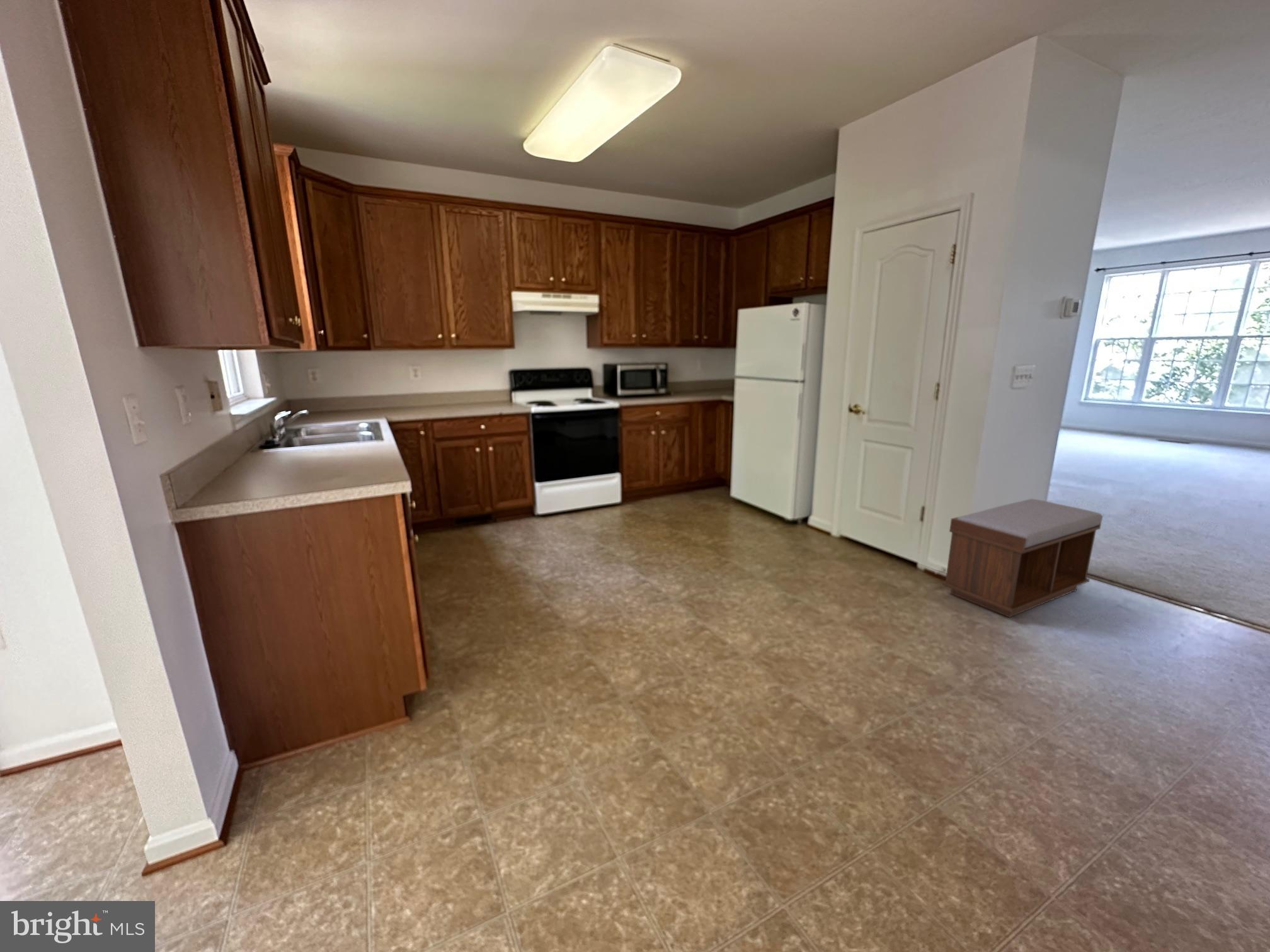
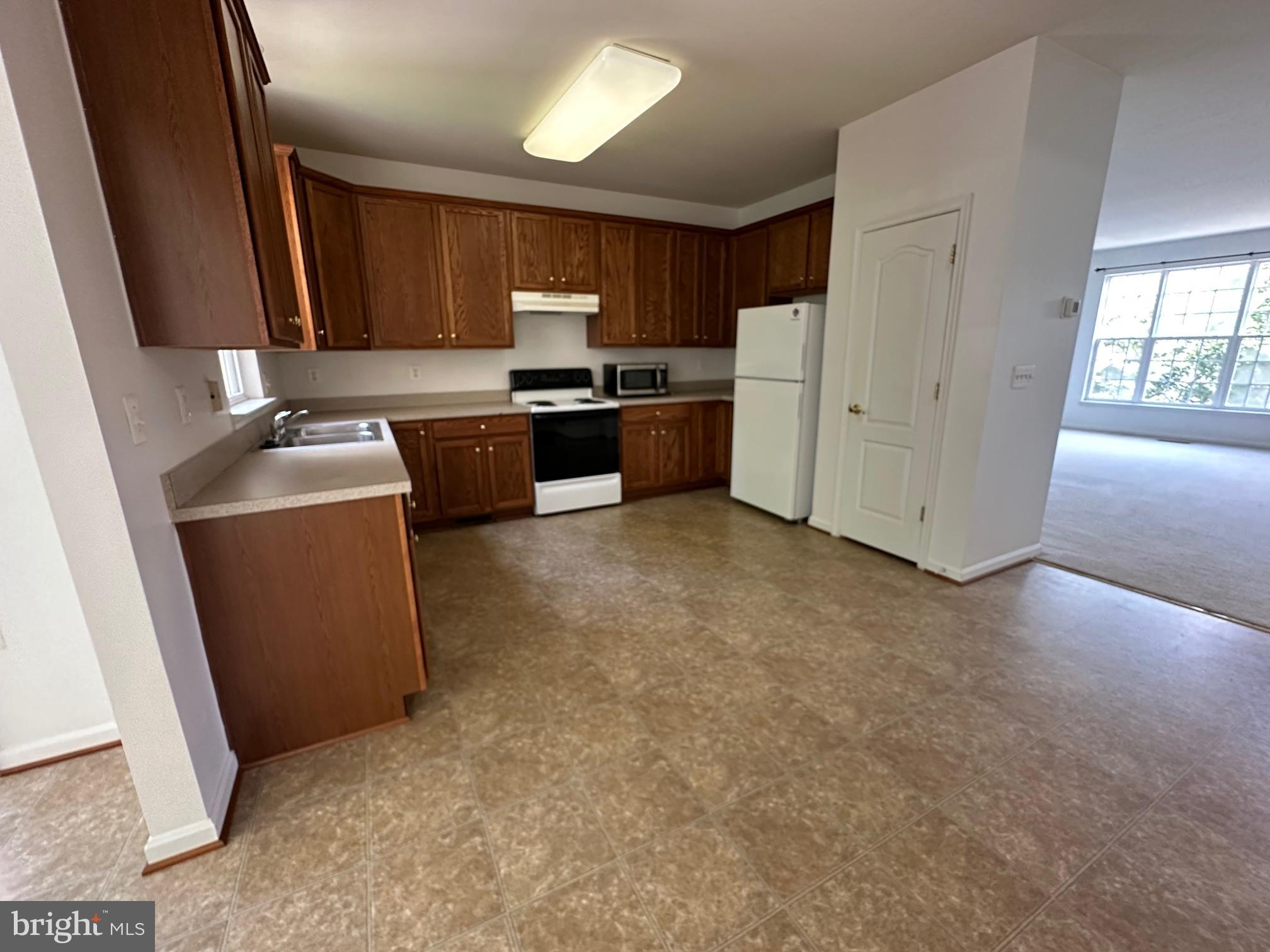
- bench (1022, 553)
